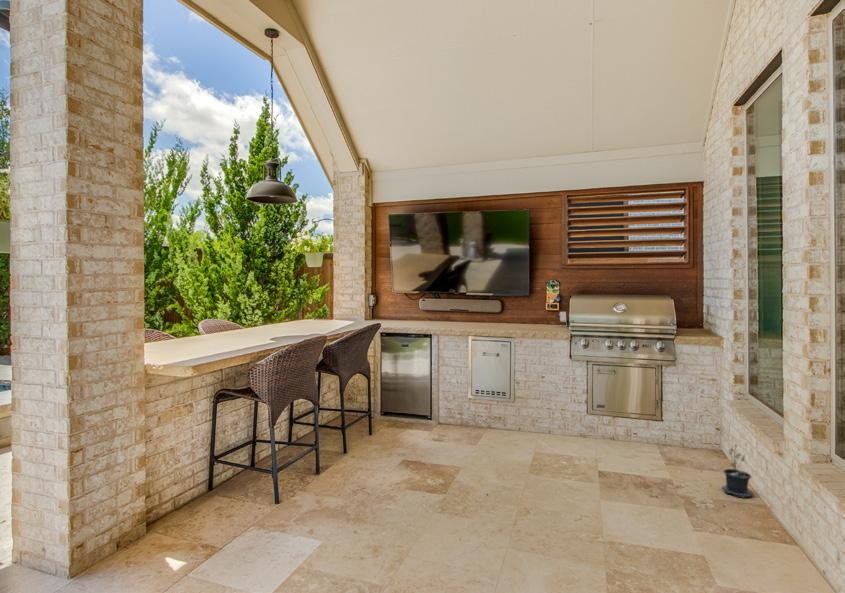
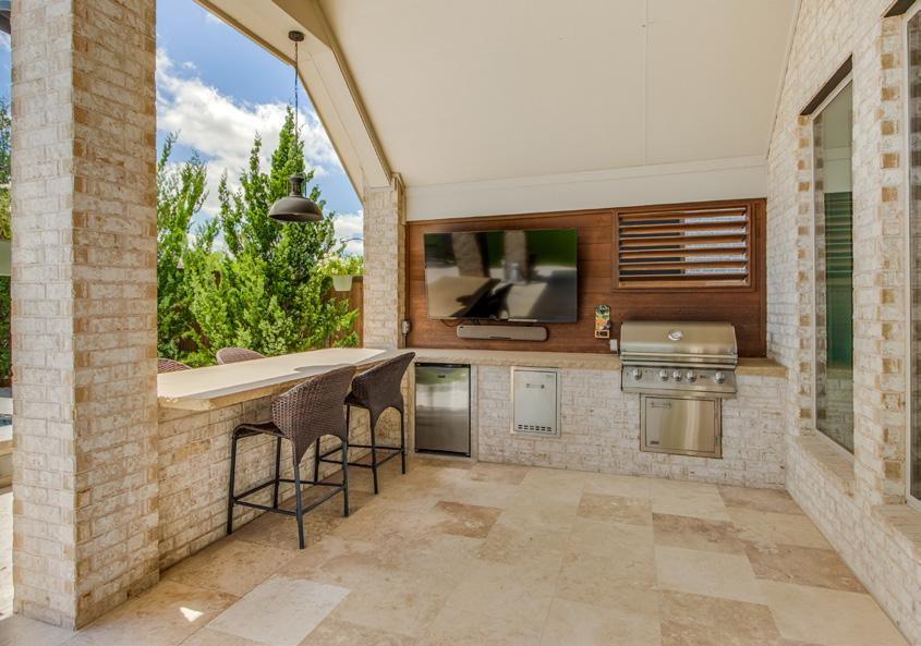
- potted plant (737, 468)
